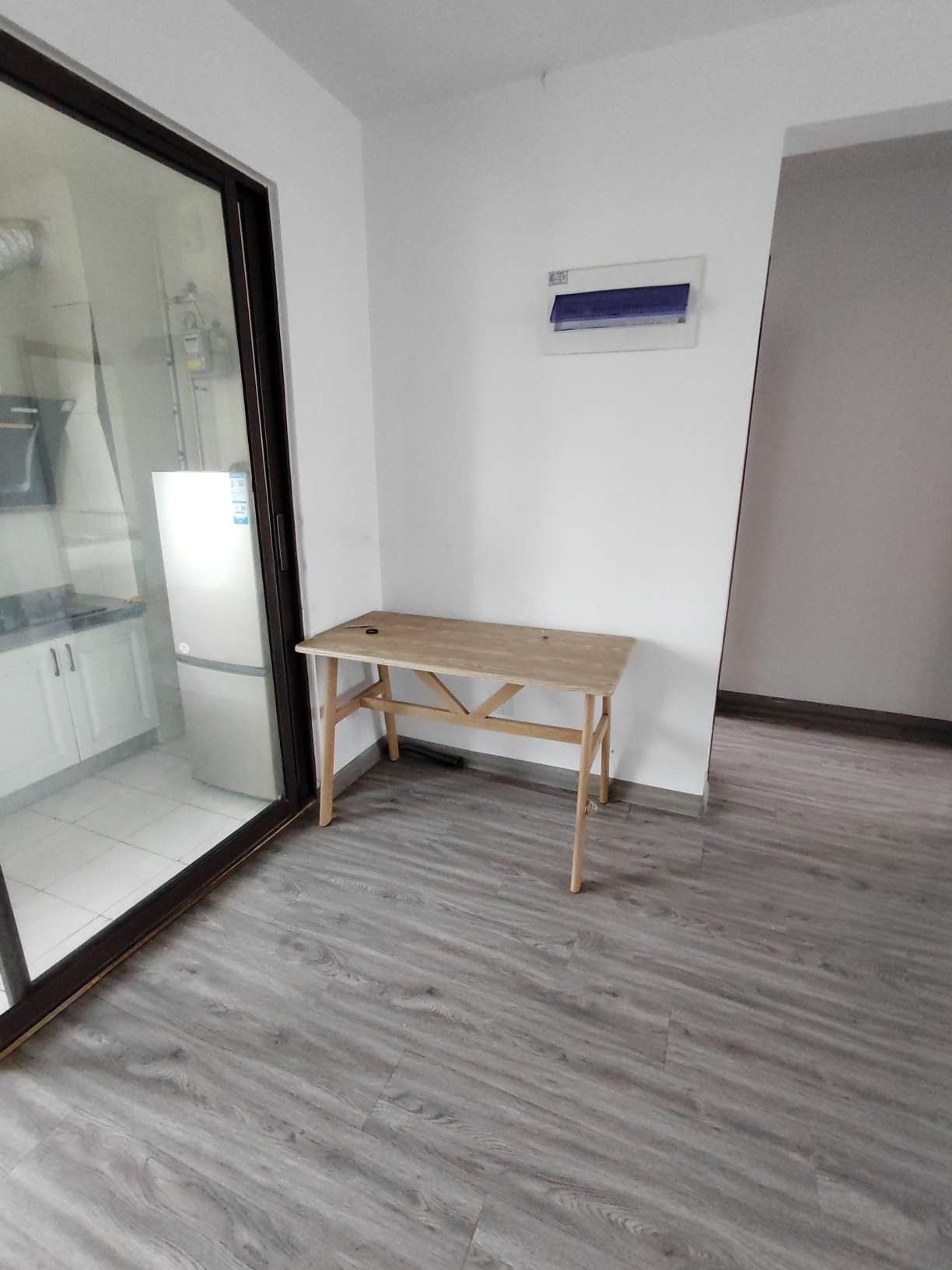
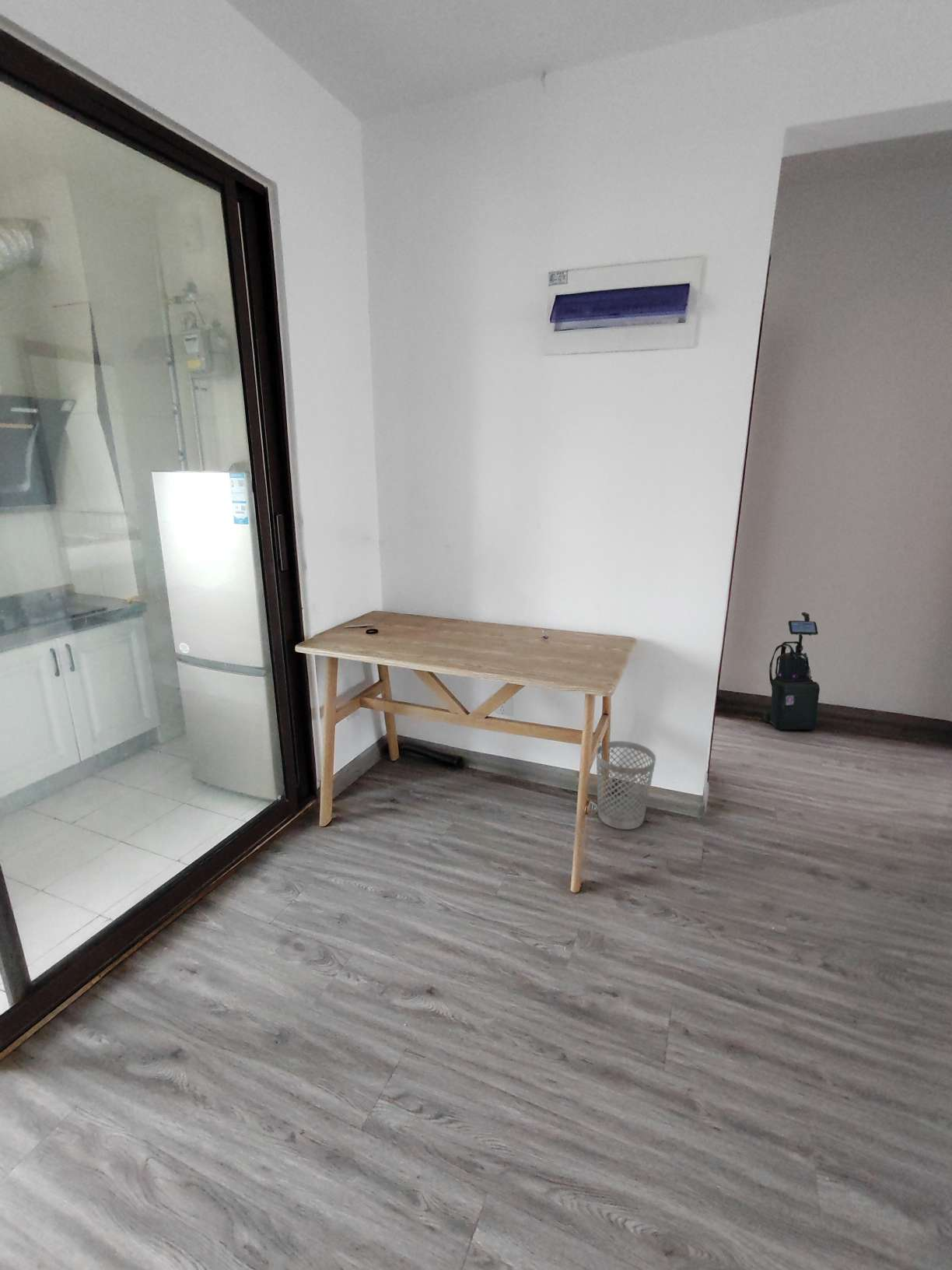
+ wastebasket (623, 786)
+ vacuum cleaner (796, 671)
